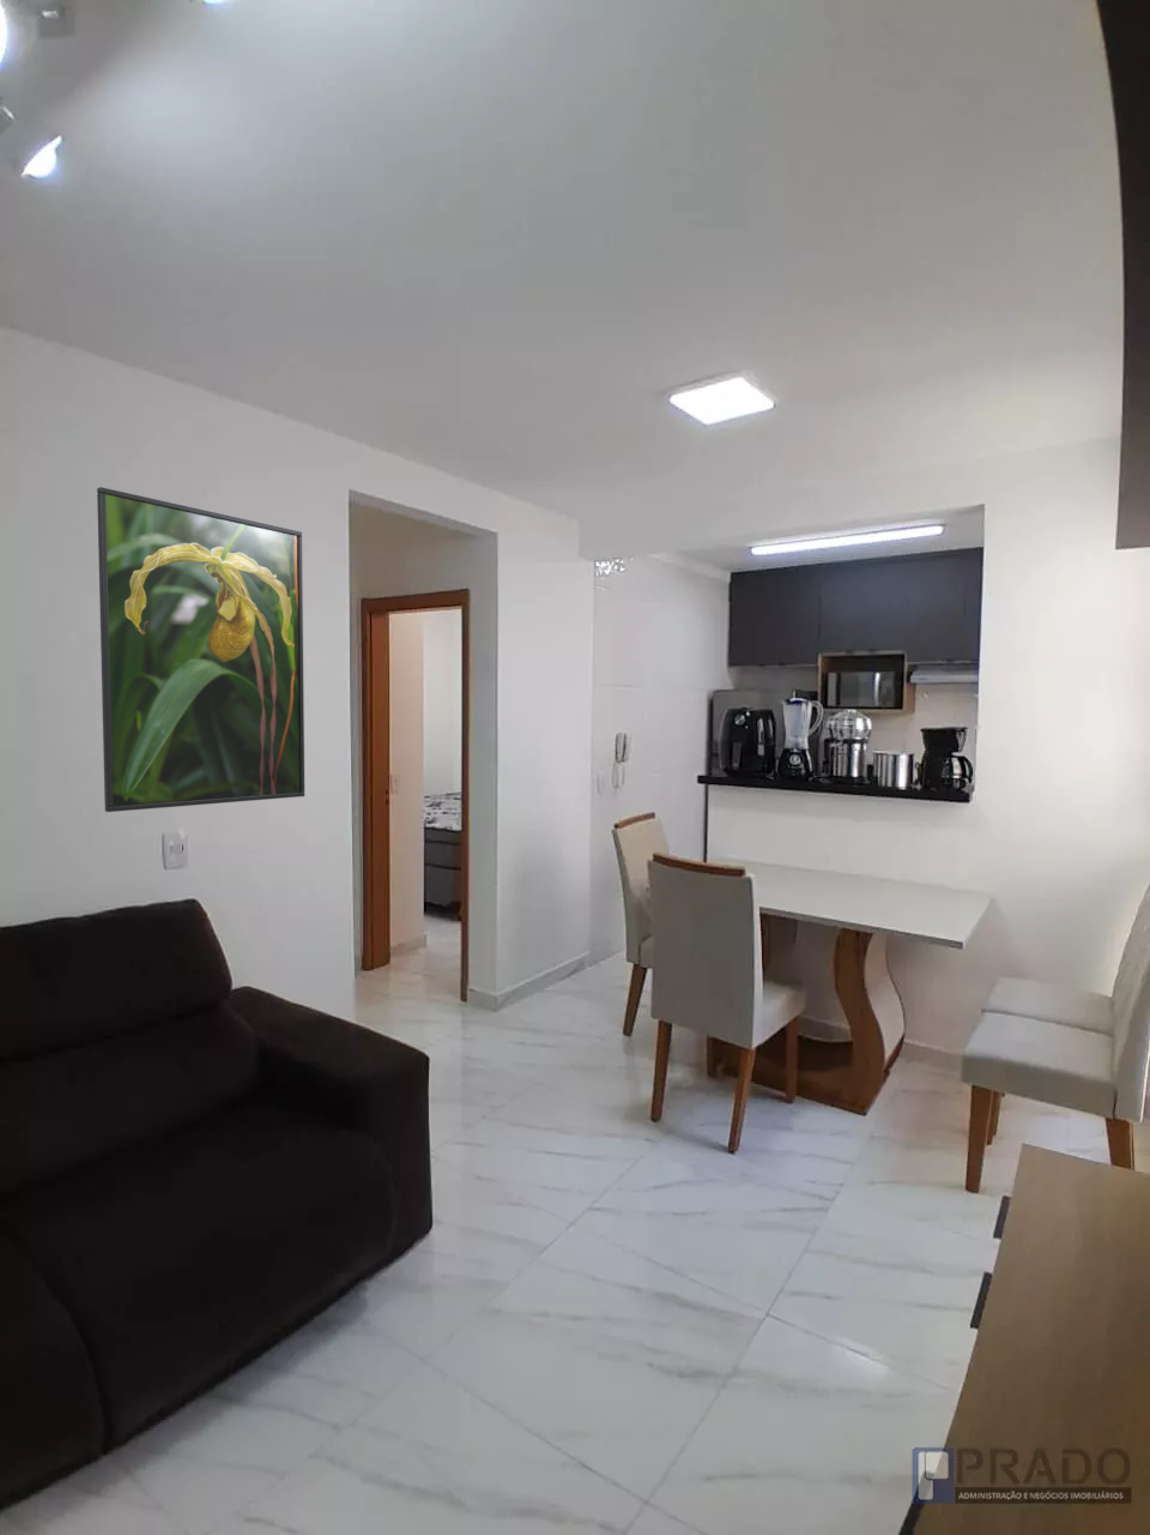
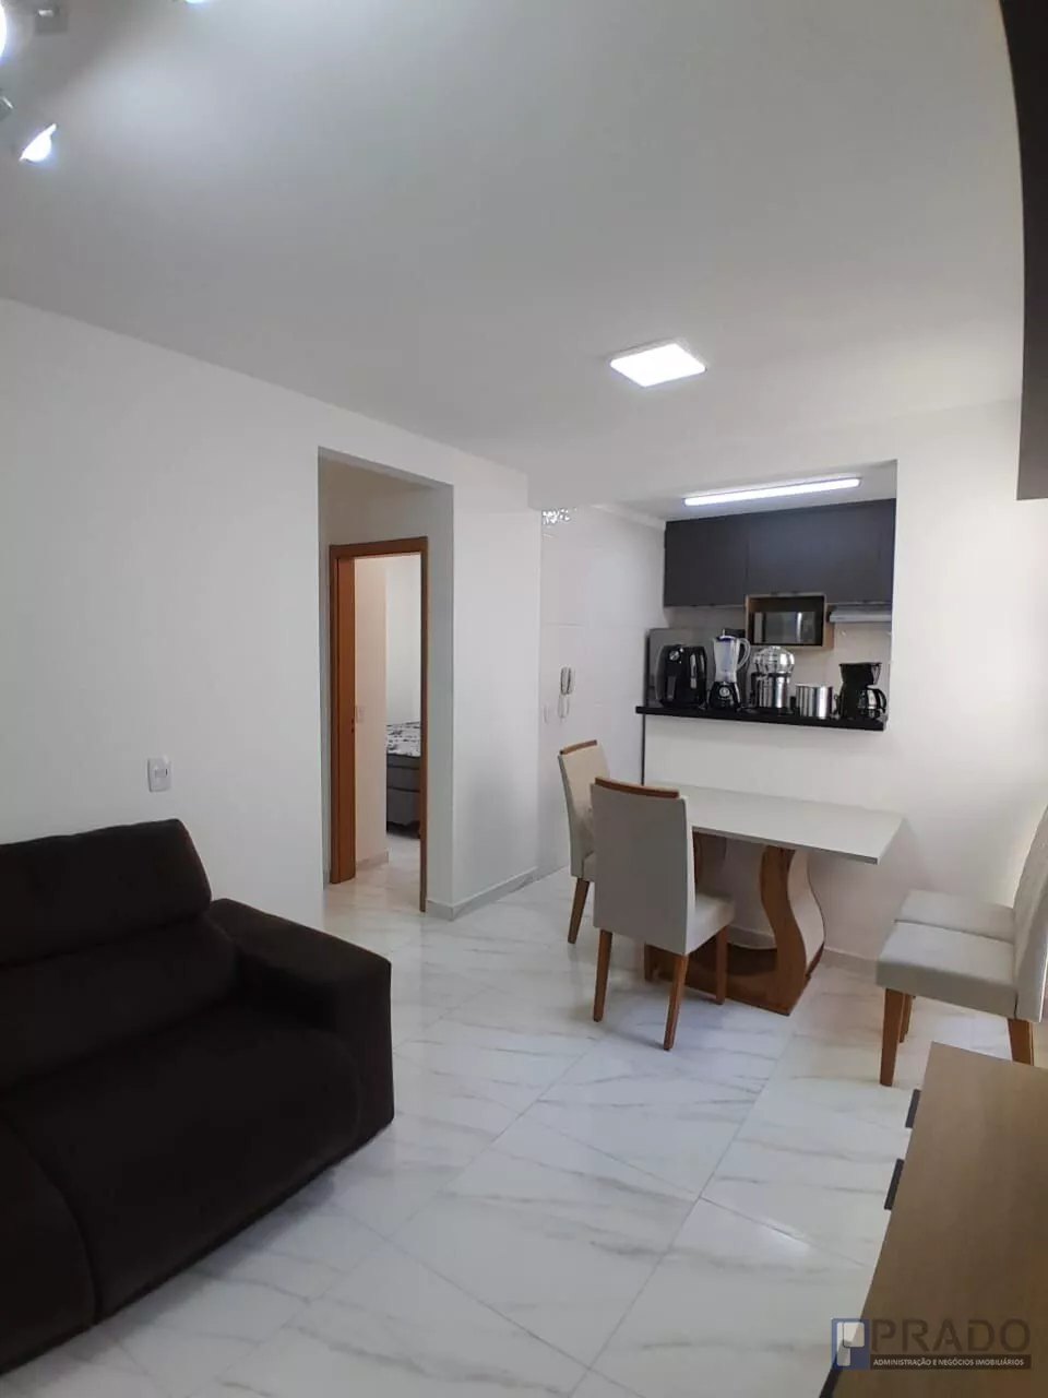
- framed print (213, 659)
